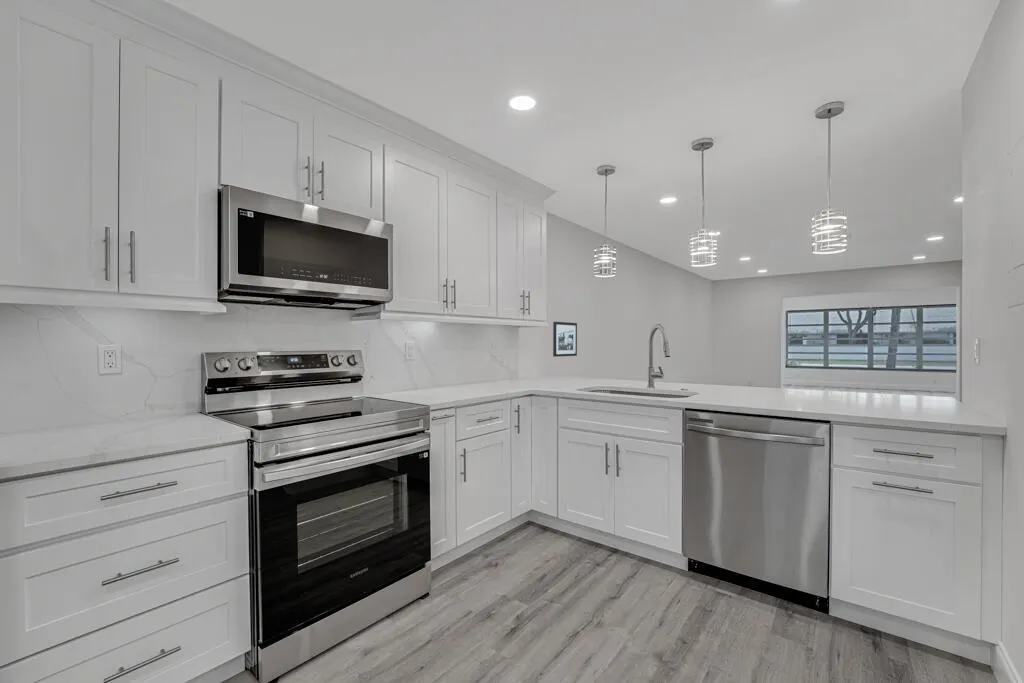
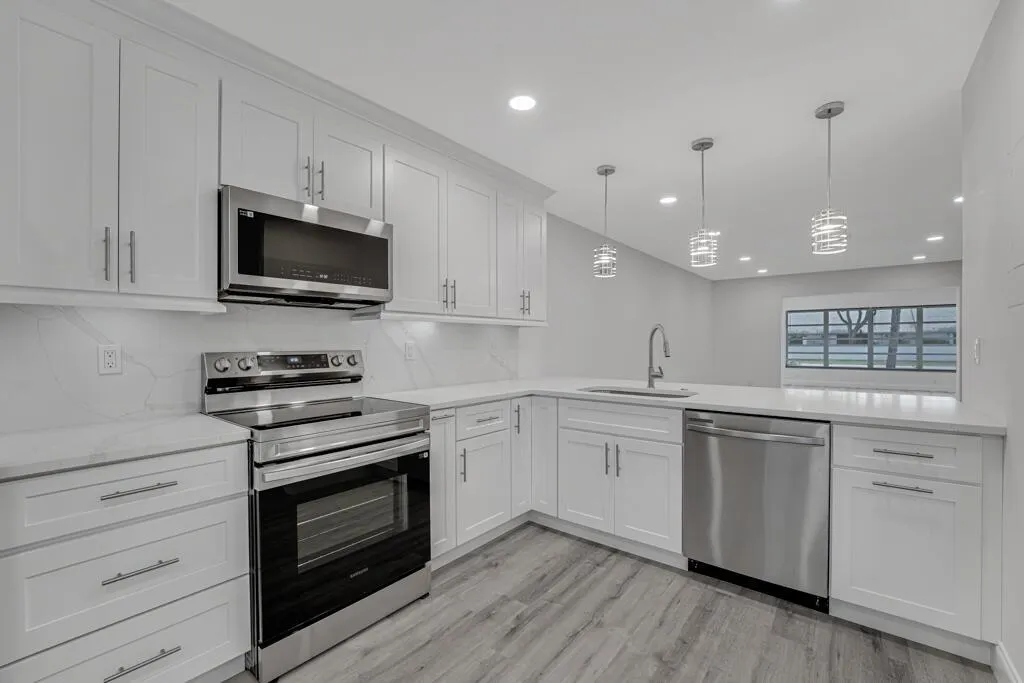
- picture frame (565, 339)
